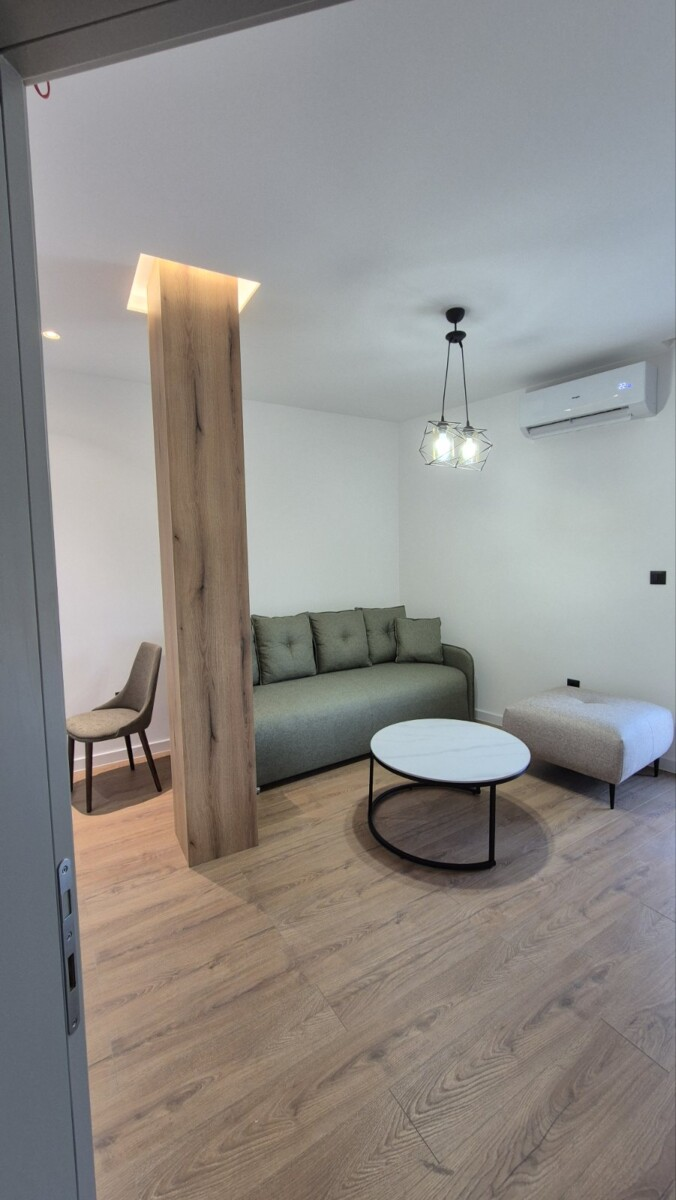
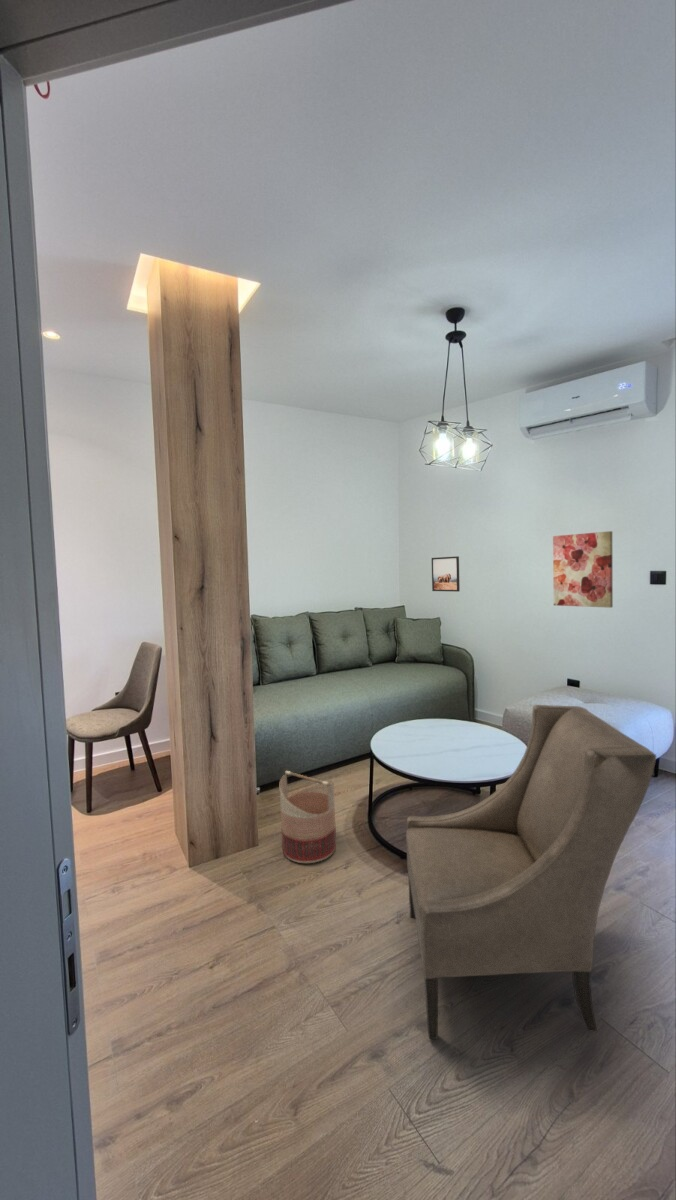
+ armchair (511, 853)
+ basket (308, 812)
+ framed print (445, 574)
+ wall art (581, 570)
